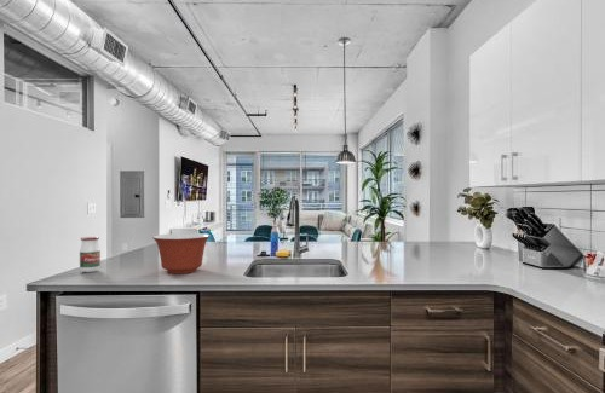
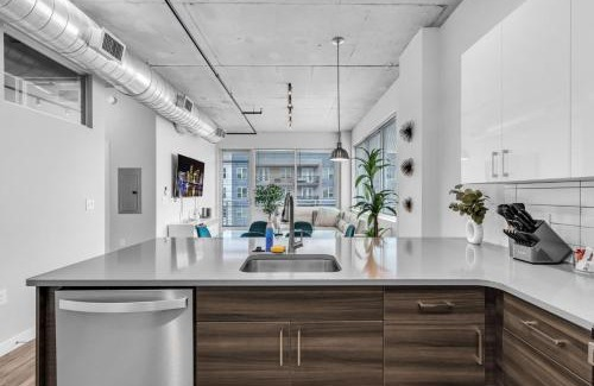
- mixing bowl (182, 253)
- jar (90, 254)
